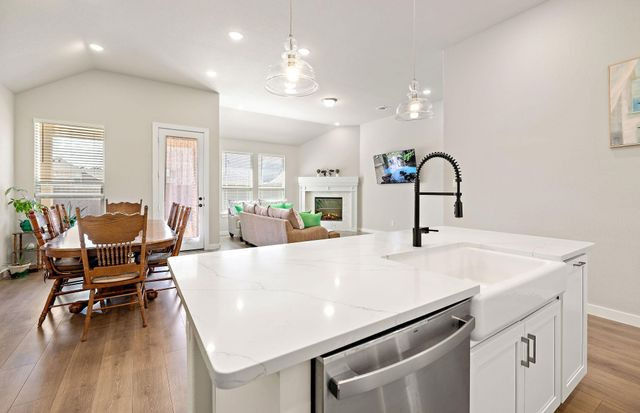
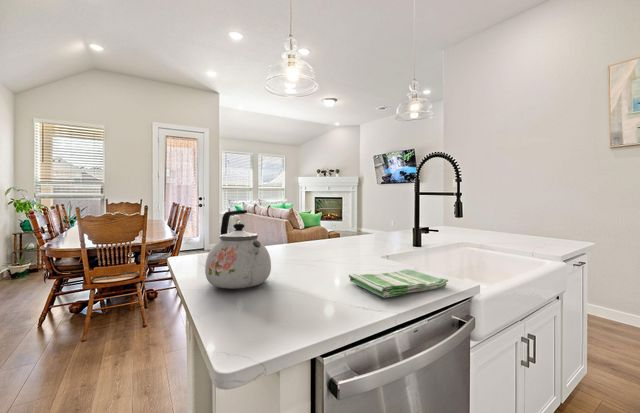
+ kettle (239, 246)
+ dish towel (396, 280)
